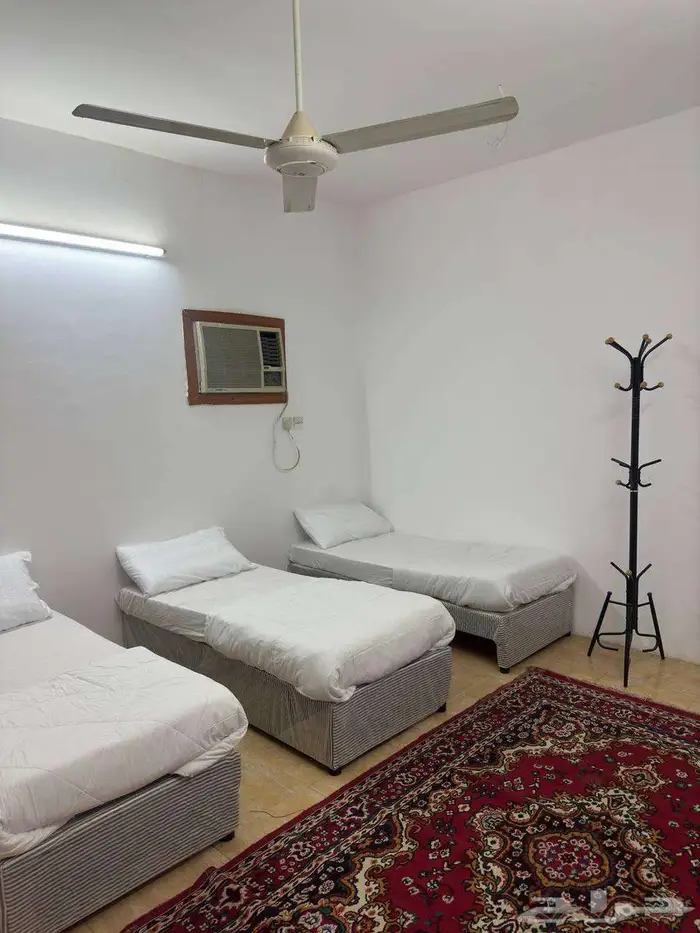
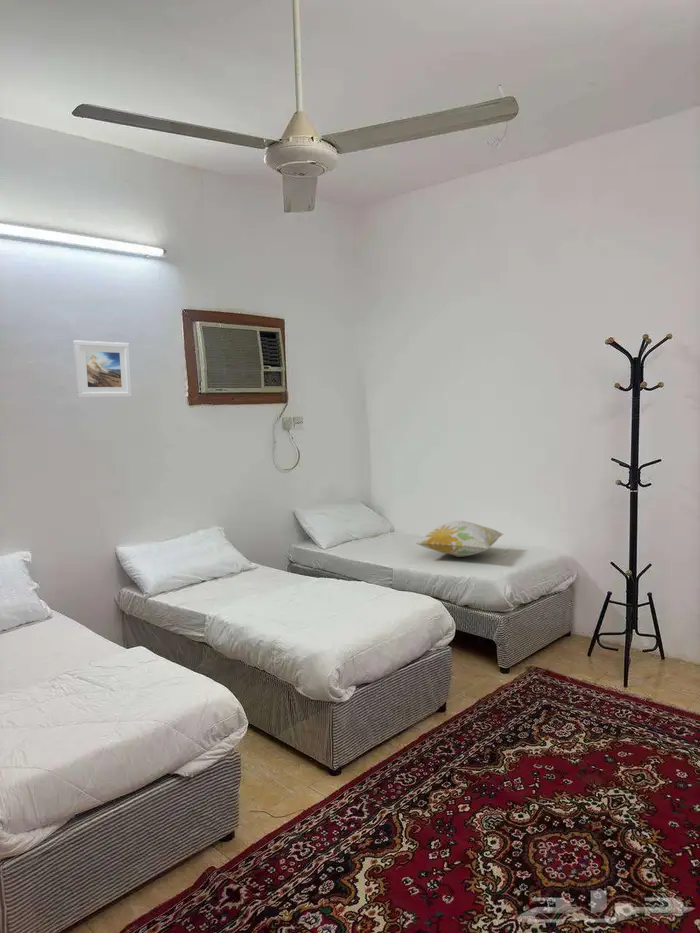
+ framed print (103, 369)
+ decorative pillow (461, 538)
